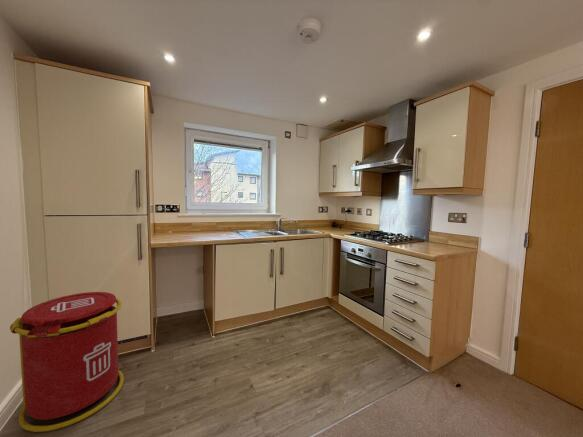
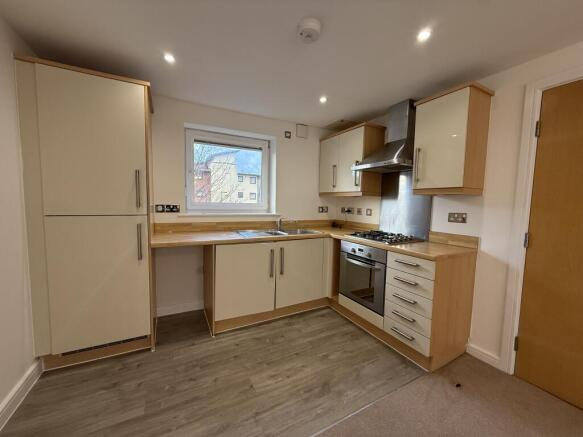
- trash can (74, 350)
